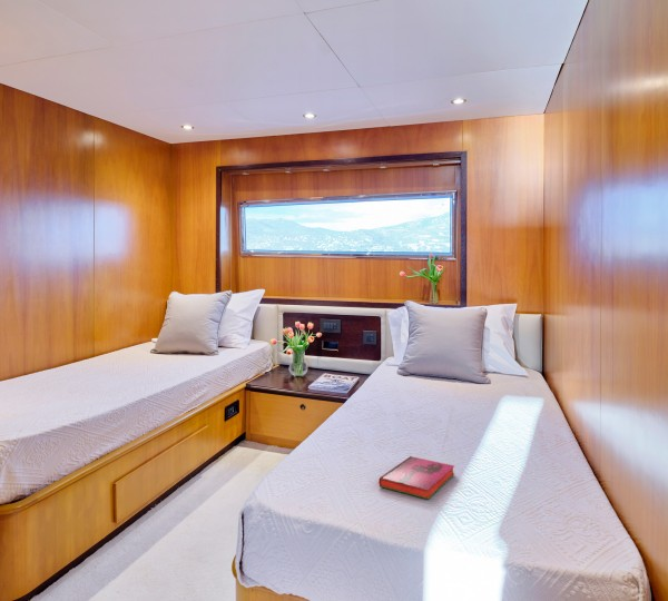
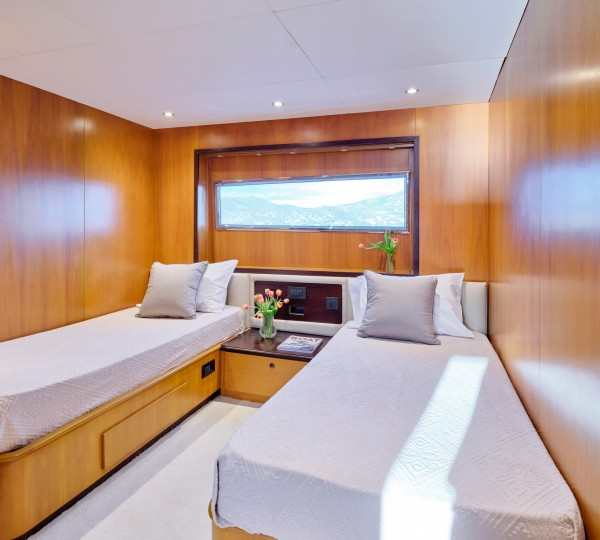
- hardback book (418, 475)
